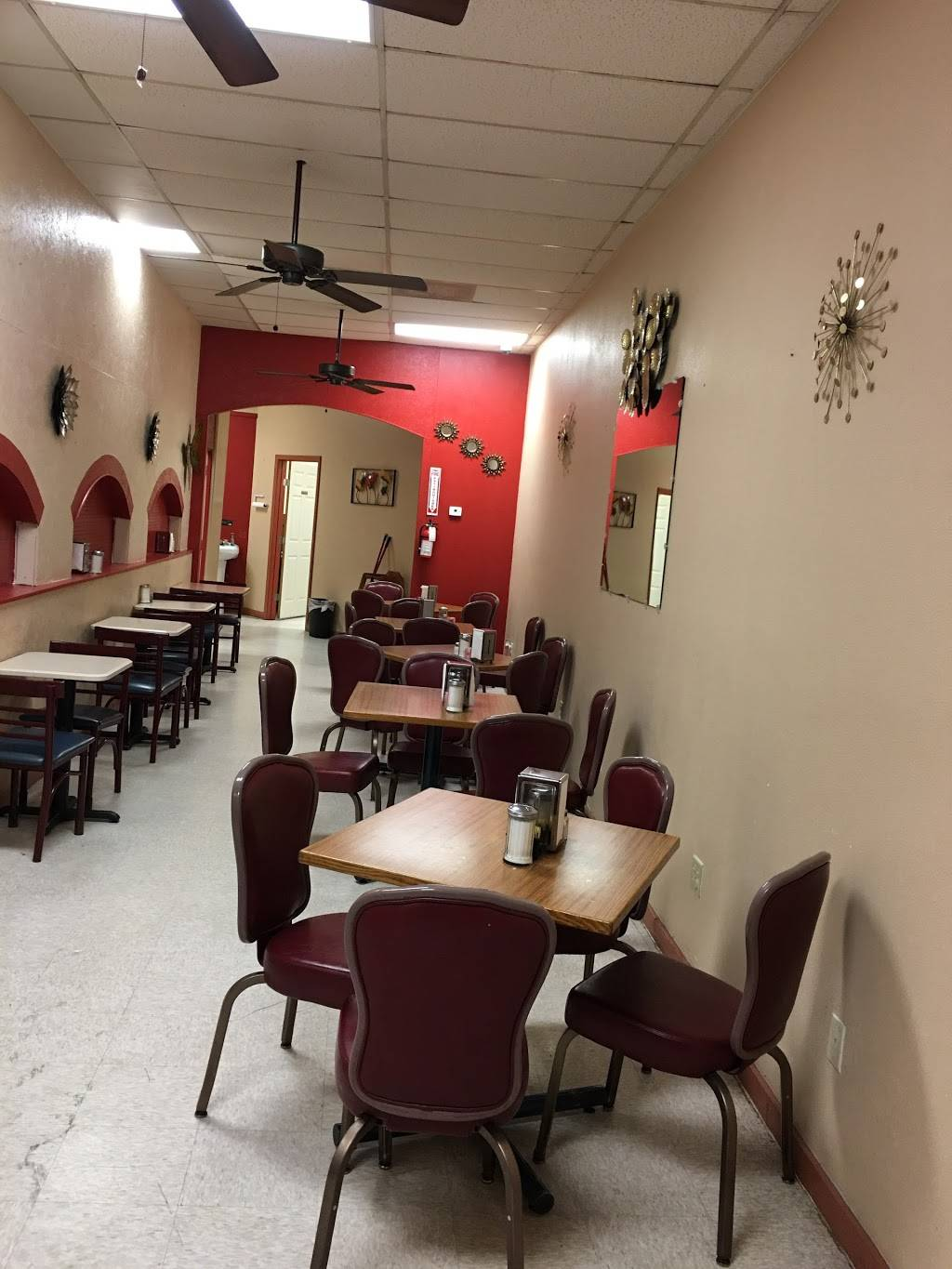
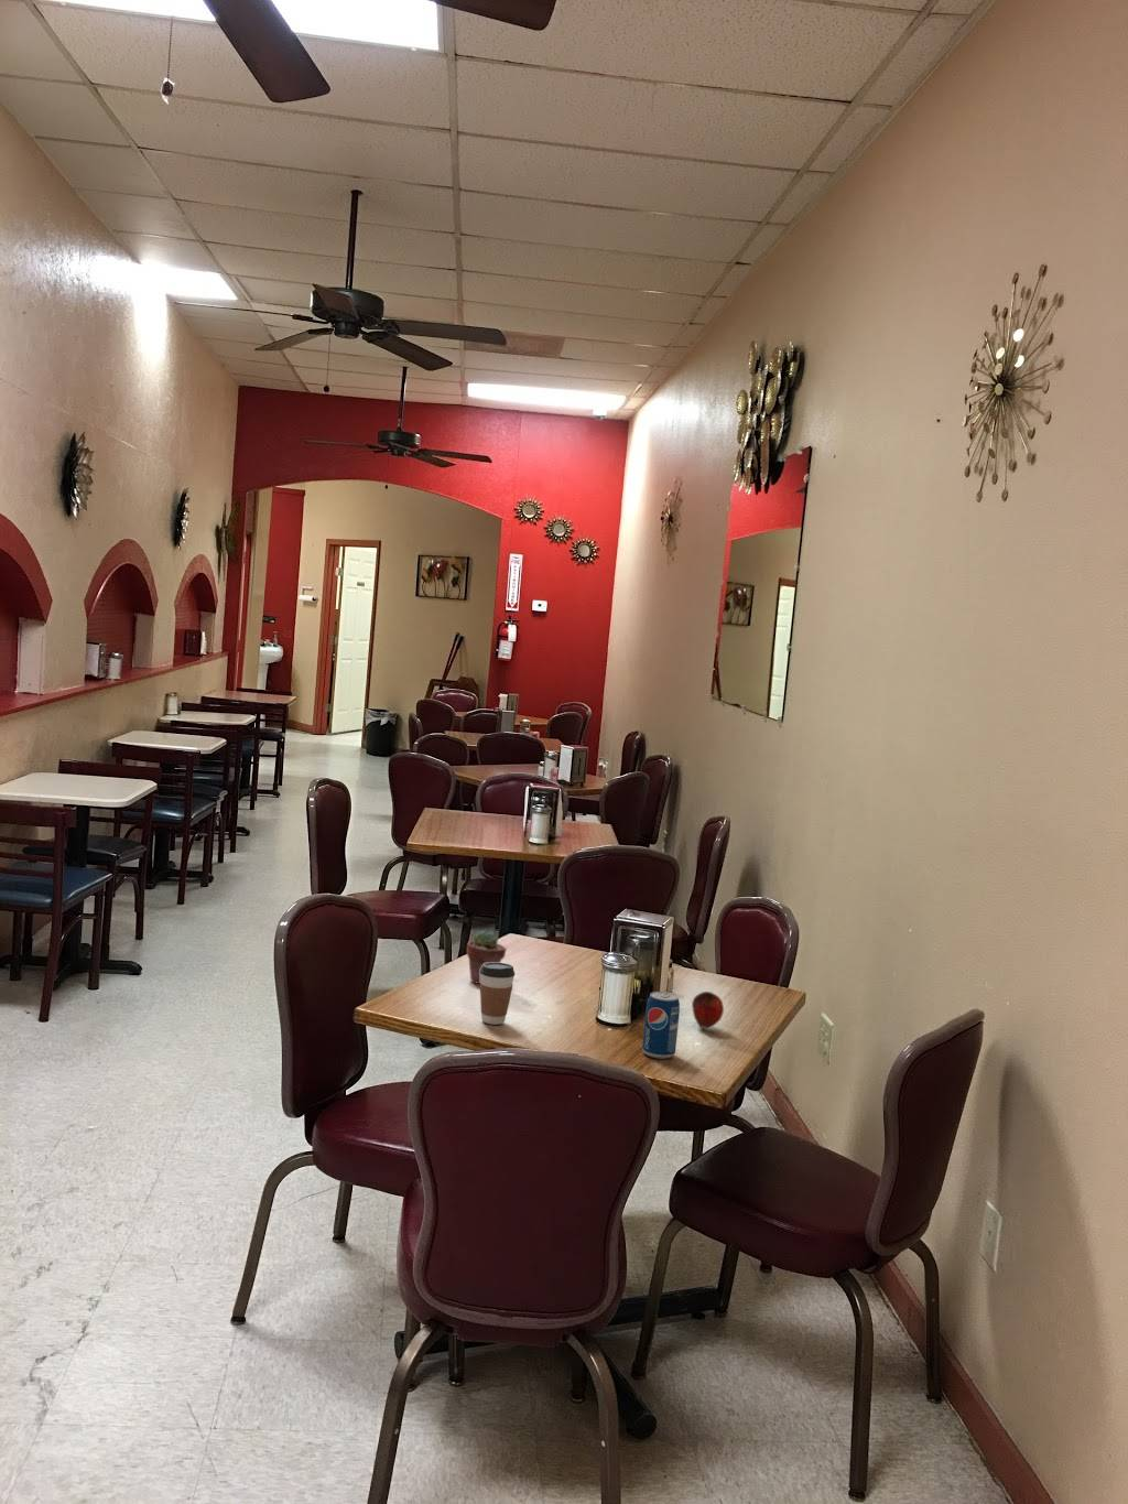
+ beverage can (661, 1025)
+ apple (707, 1011)
+ potted succulent (485, 955)
+ coffee cup (494, 993)
